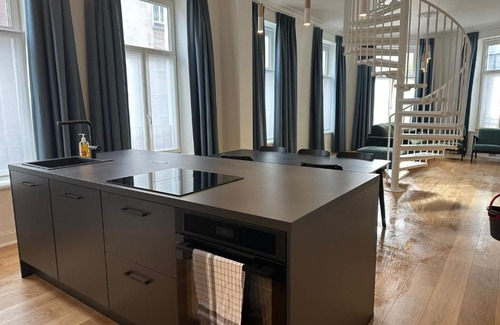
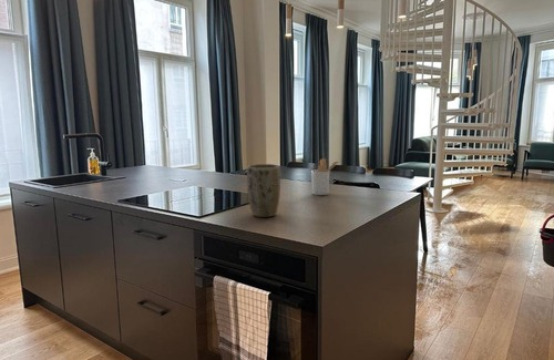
+ utensil holder (325, 176)
+ plant pot (264, 189)
